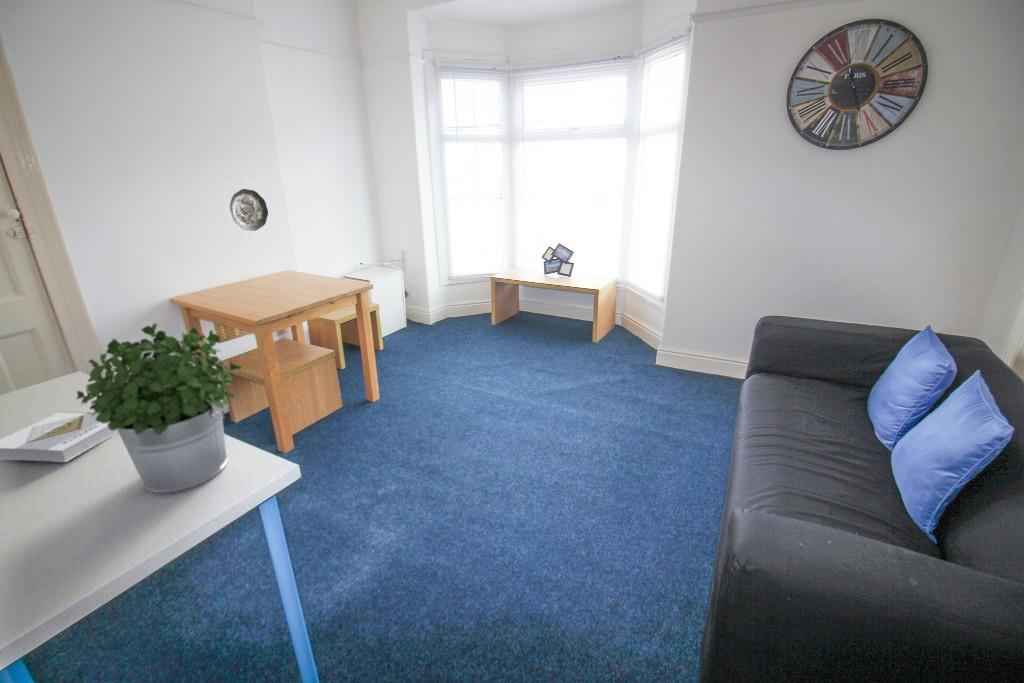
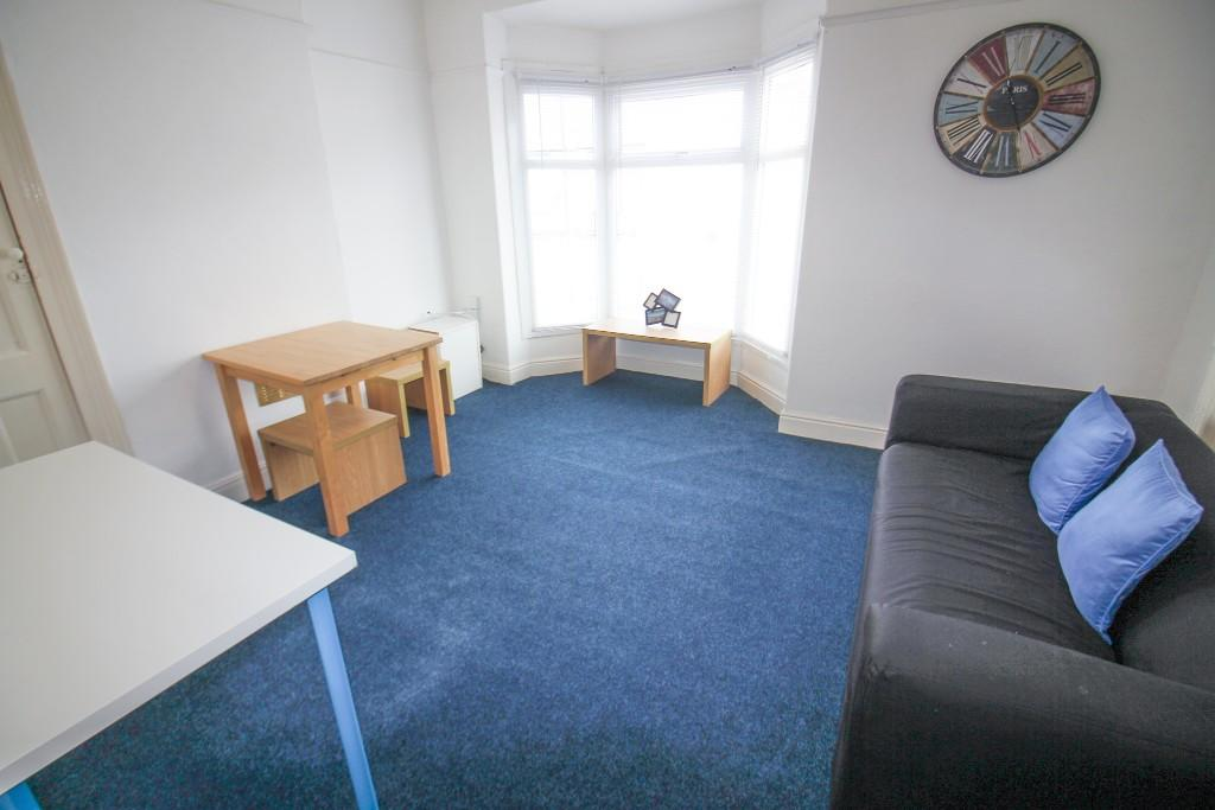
- decorative plate (248, 210)
- potted plant (168, 402)
- book (63, 434)
